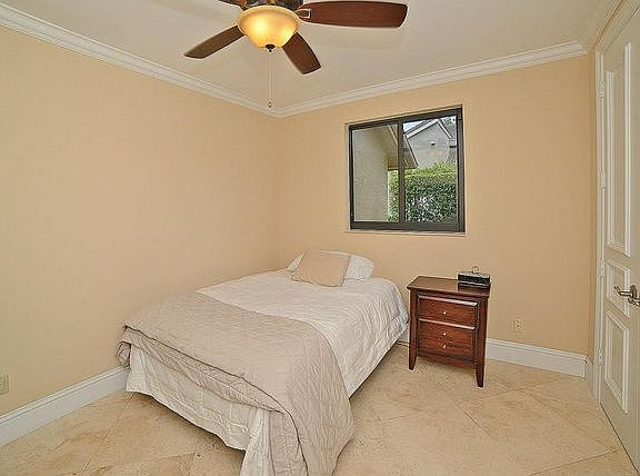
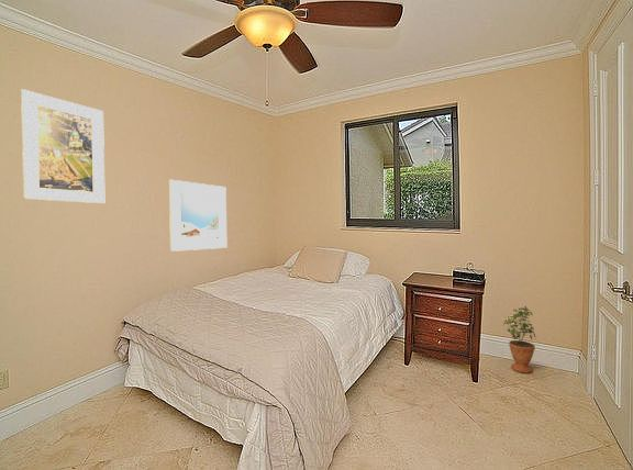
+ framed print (200, 216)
+ potted plant (519, 336)
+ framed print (66, 150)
